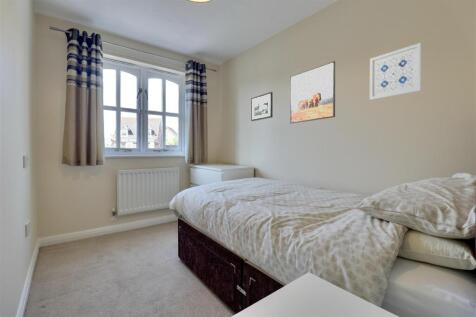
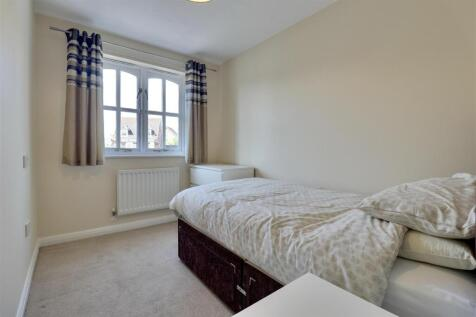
- picture frame (261, 107)
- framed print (310, 95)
- wall art (393, 73)
